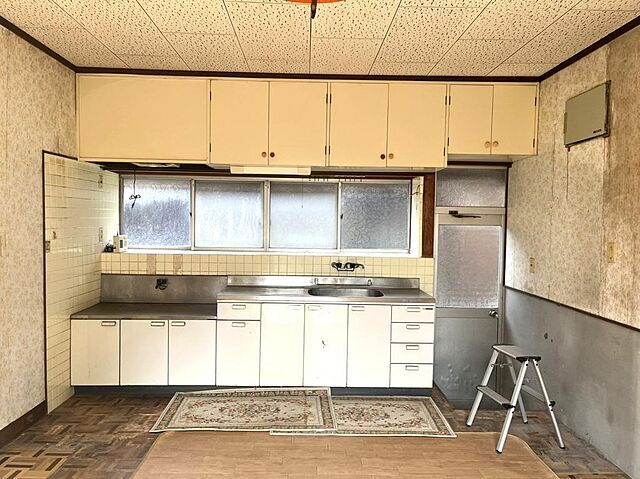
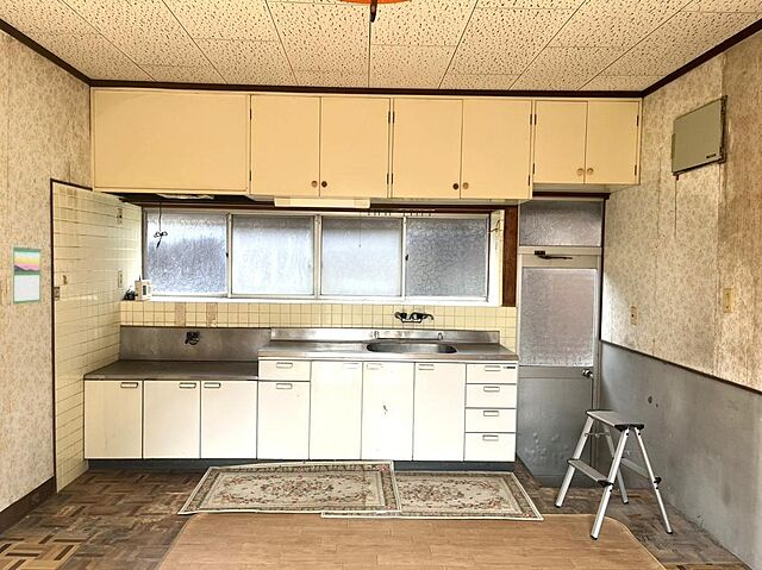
+ calendar (26, 274)
